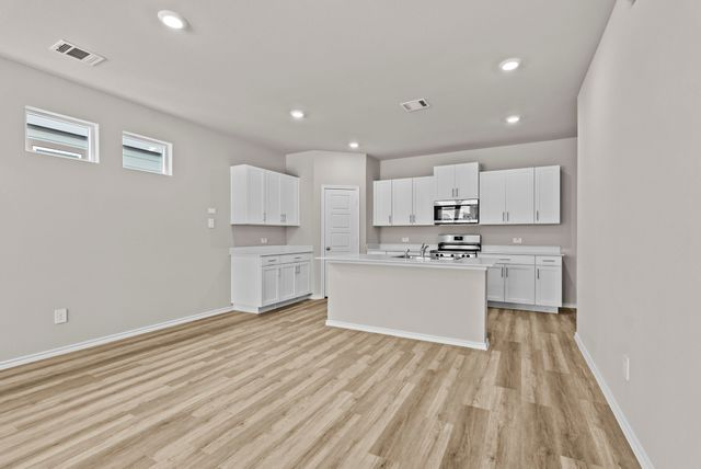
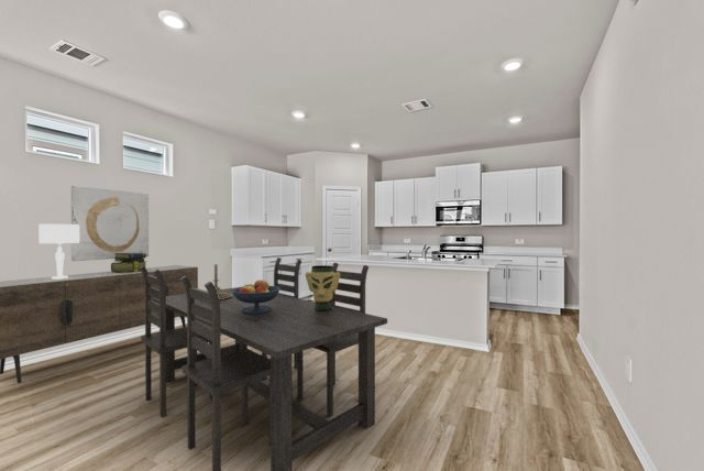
+ fruit bowl (256, 295)
+ wall art (112, 223)
+ vase (321, 287)
+ stack of books (129, 261)
+ dining set (255, 331)
+ sideboard (109, 311)
+ candle holder (216, 281)
+ table lamp (59, 251)
